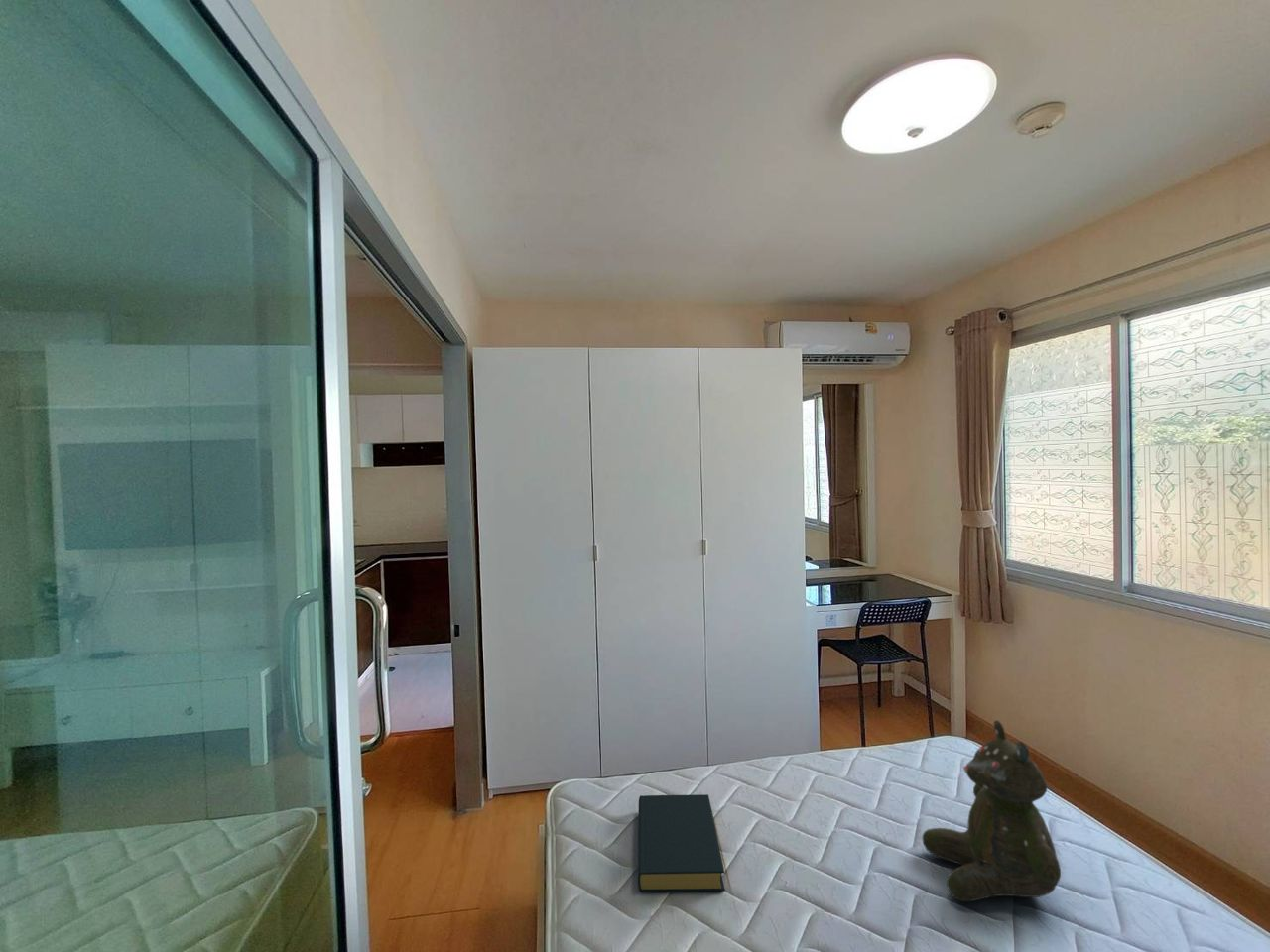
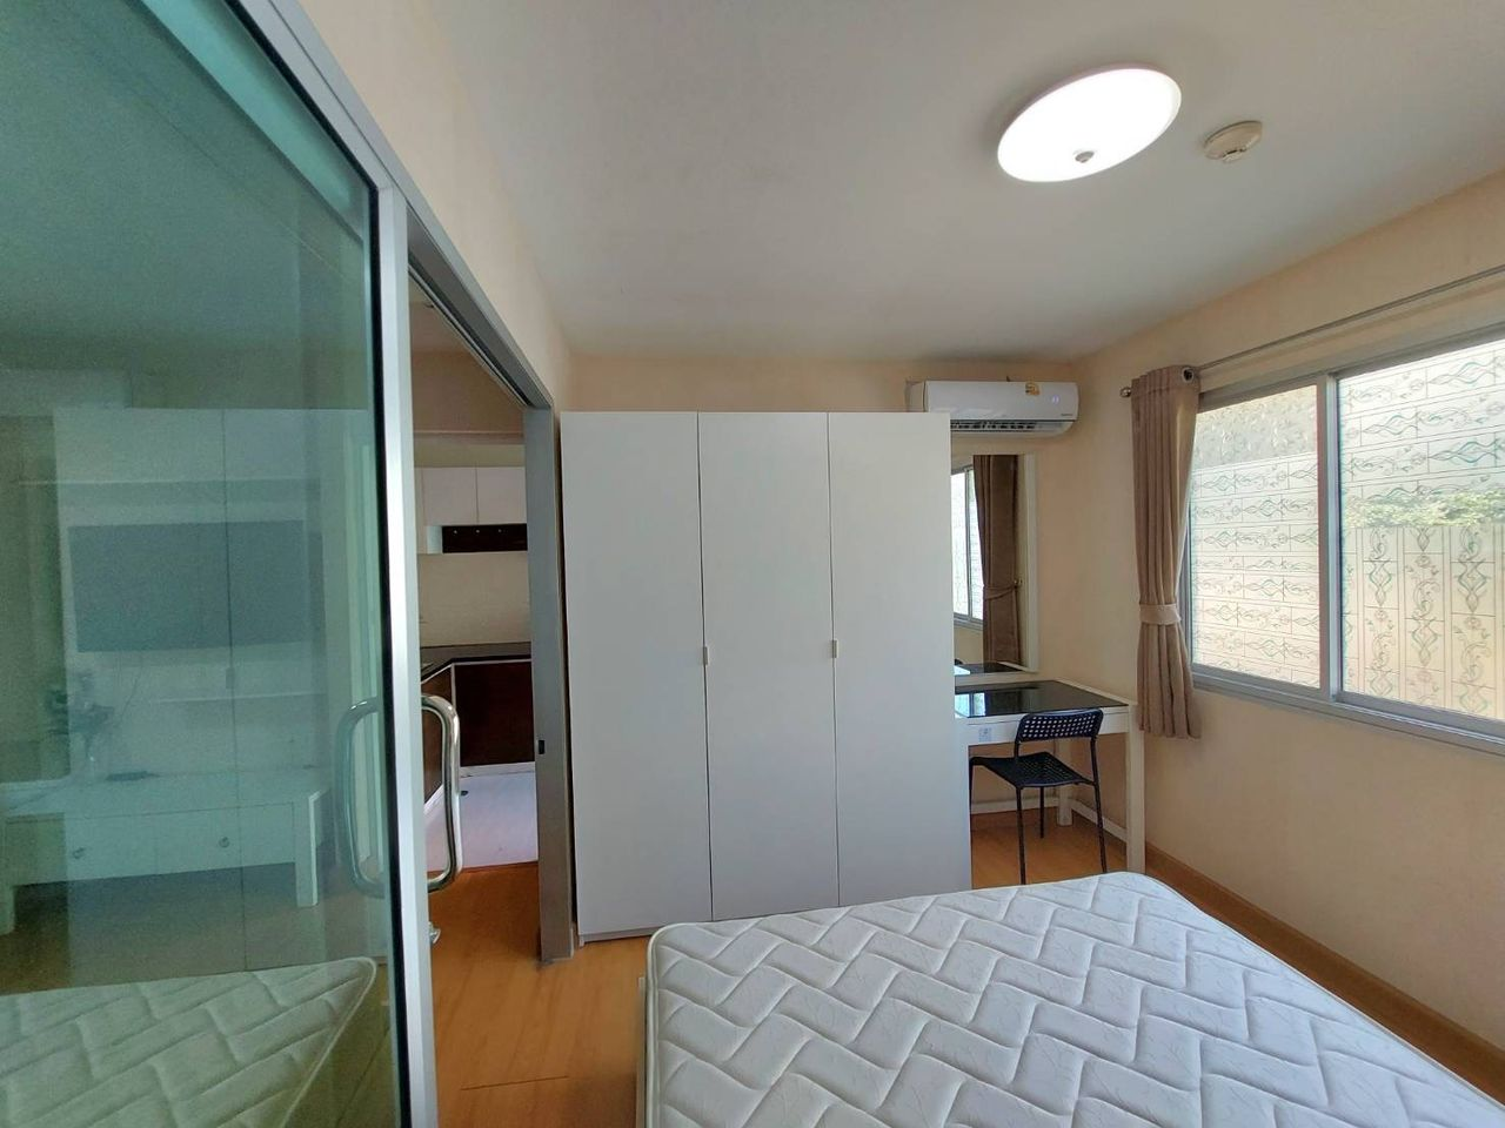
- teddy bear (986, 804)
- hardback book (677, 838)
